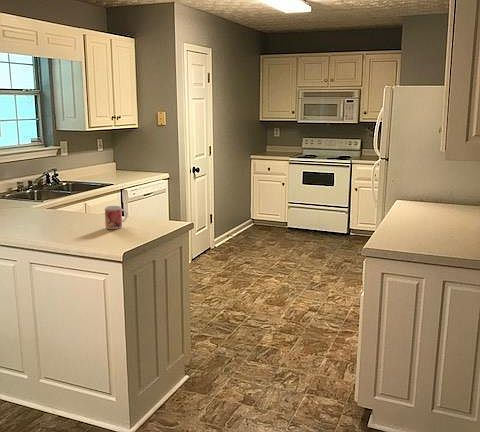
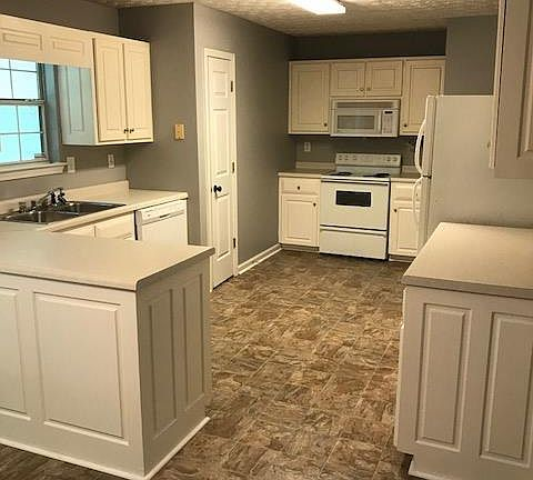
- mug (117, 216)
